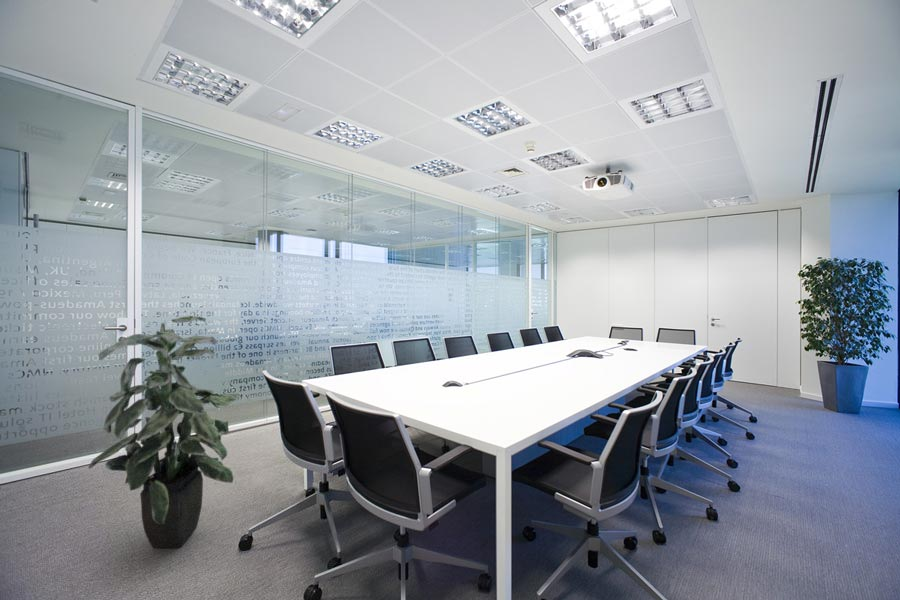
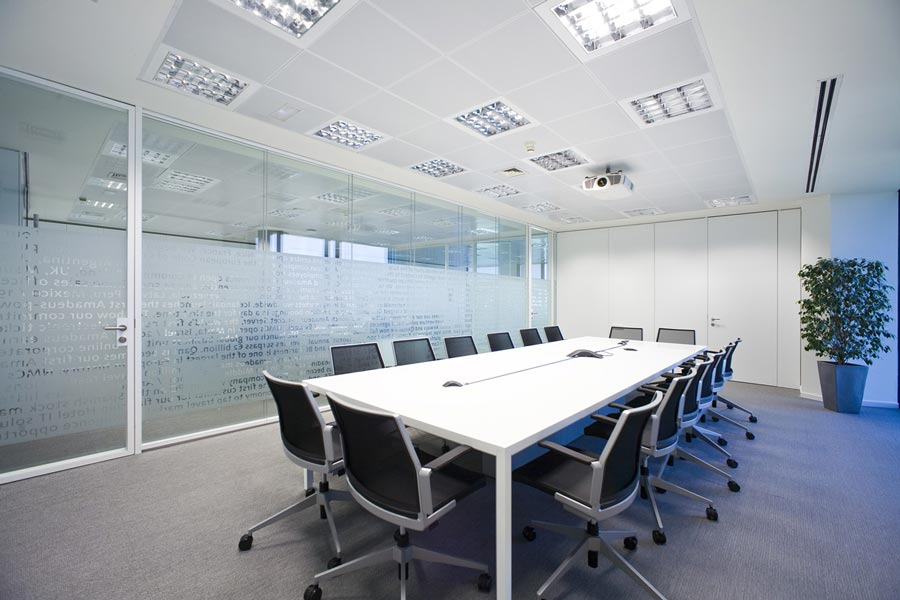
- indoor plant (177, 431)
